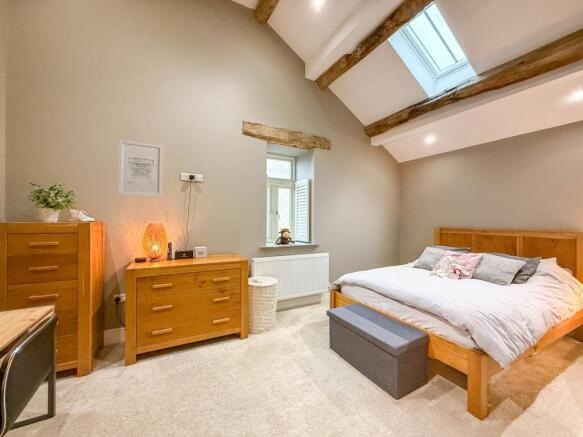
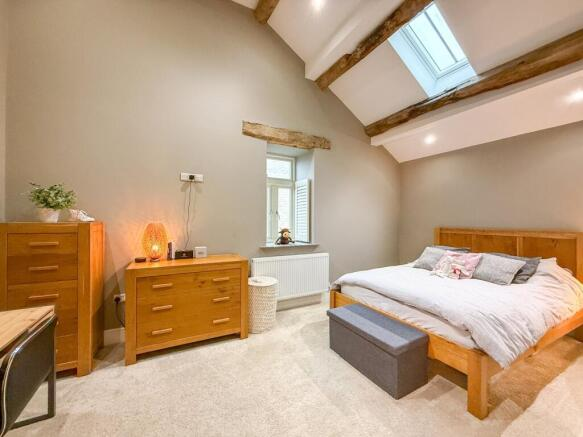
- wall art (141, 169)
